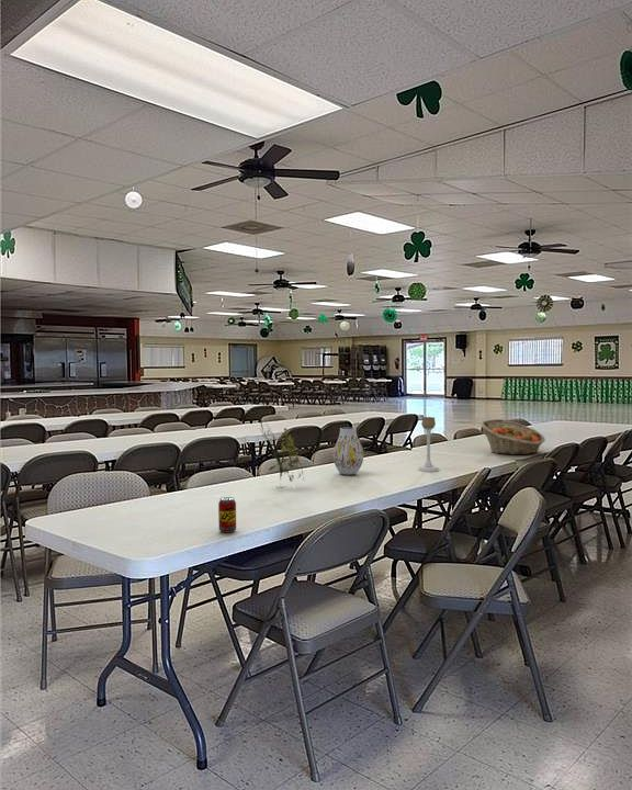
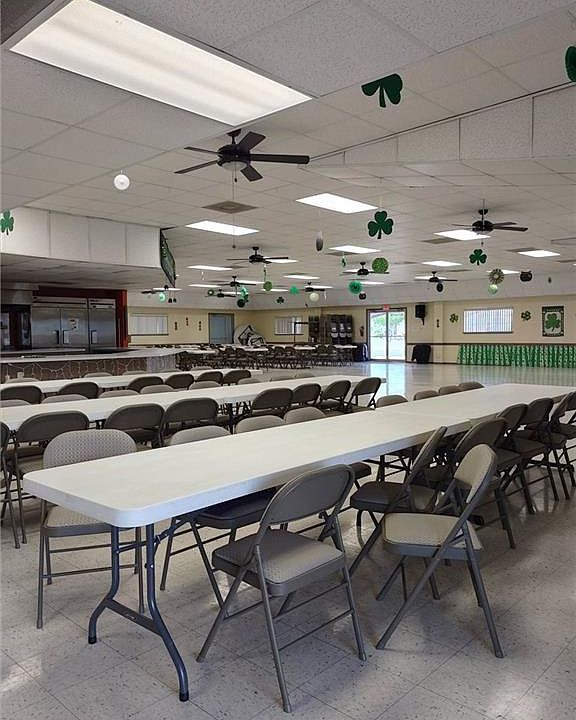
- fruit basket (511, 436)
- beverage can (227, 514)
- flower arrangement (285, 452)
- candle holder (428, 443)
- vase (348, 451)
